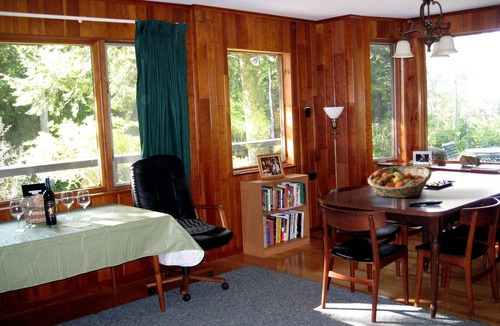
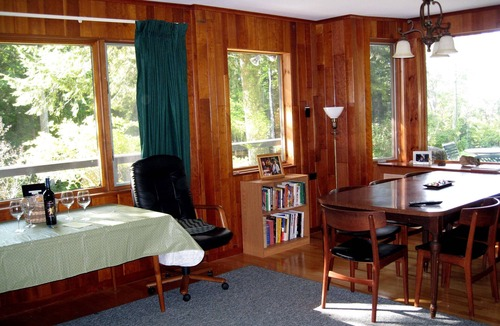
- fruit basket (399, 181)
